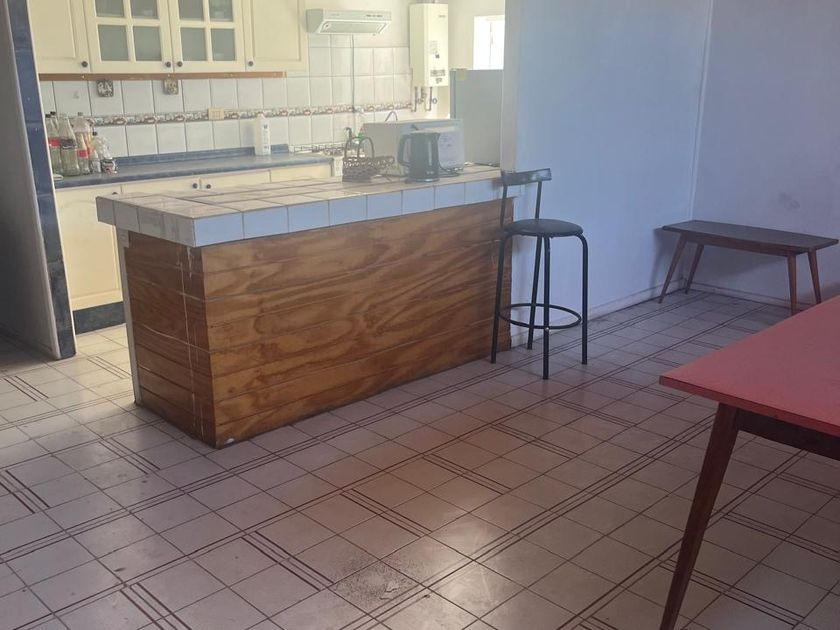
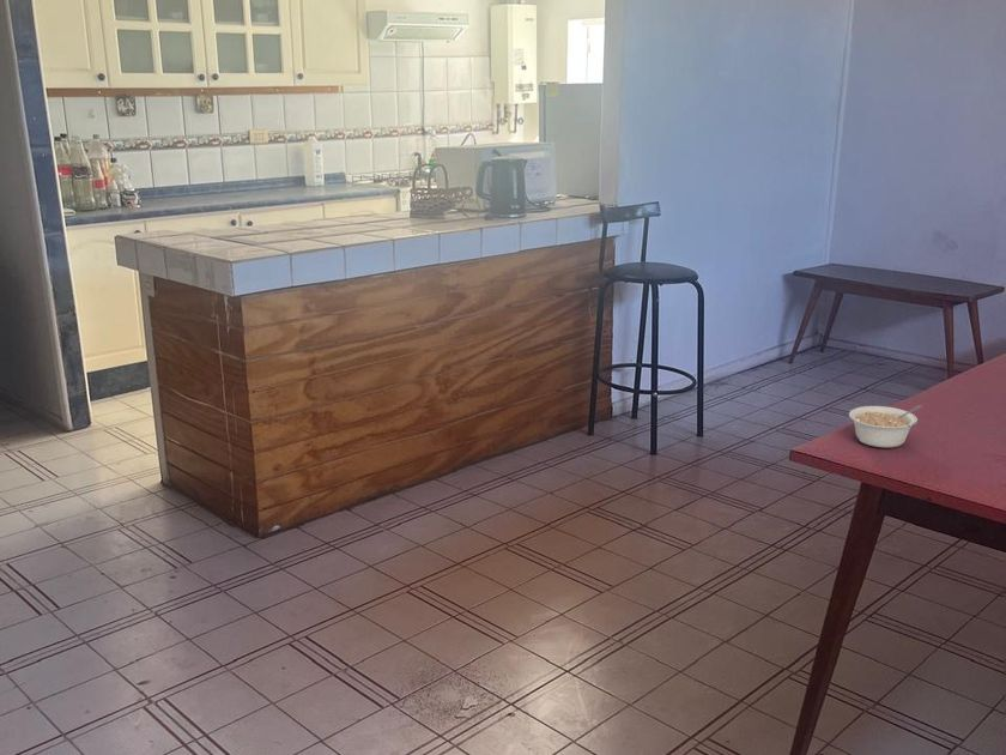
+ legume (881, 424)
